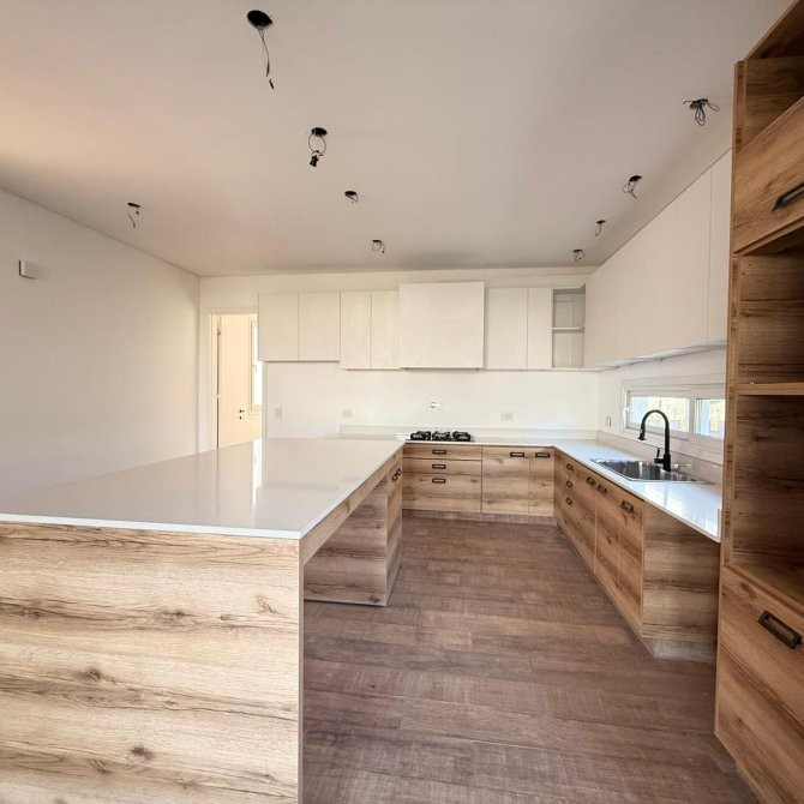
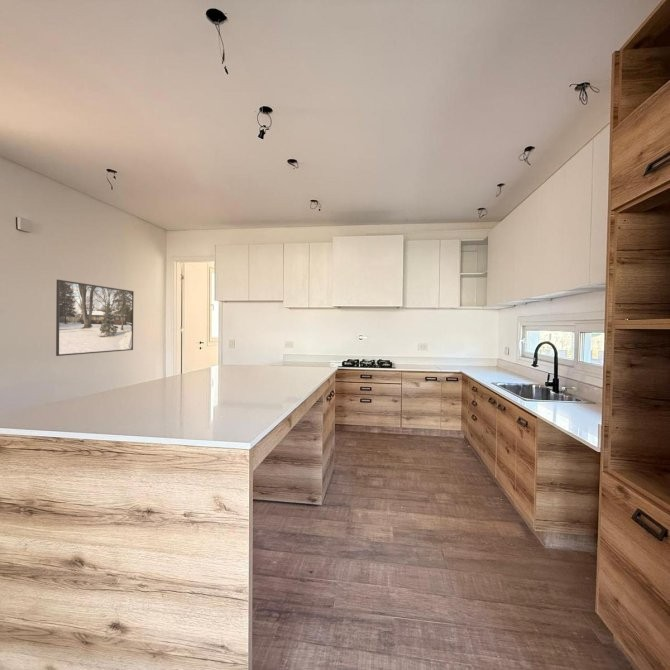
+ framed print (99, 319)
